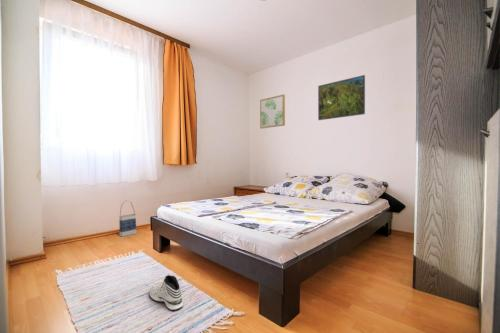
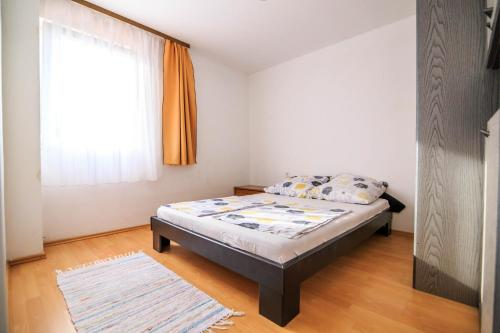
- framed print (340, 99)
- bag (127, 217)
- wall art (272, 112)
- sneaker (166, 286)
